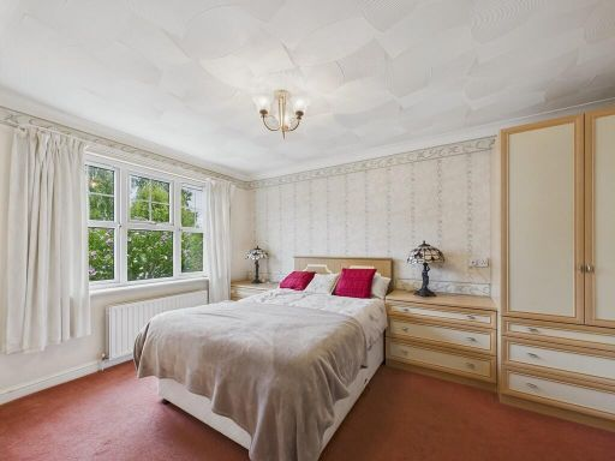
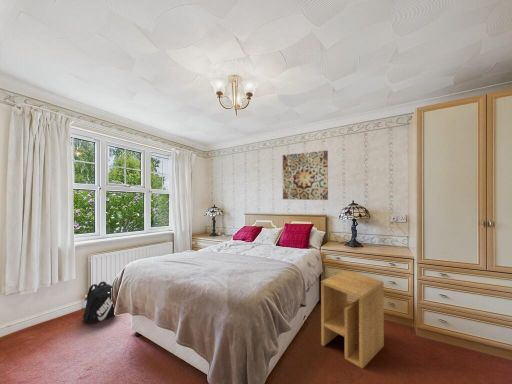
+ side table (352, 313)
+ wall art (304, 176)
+ backpack (99, 299)
